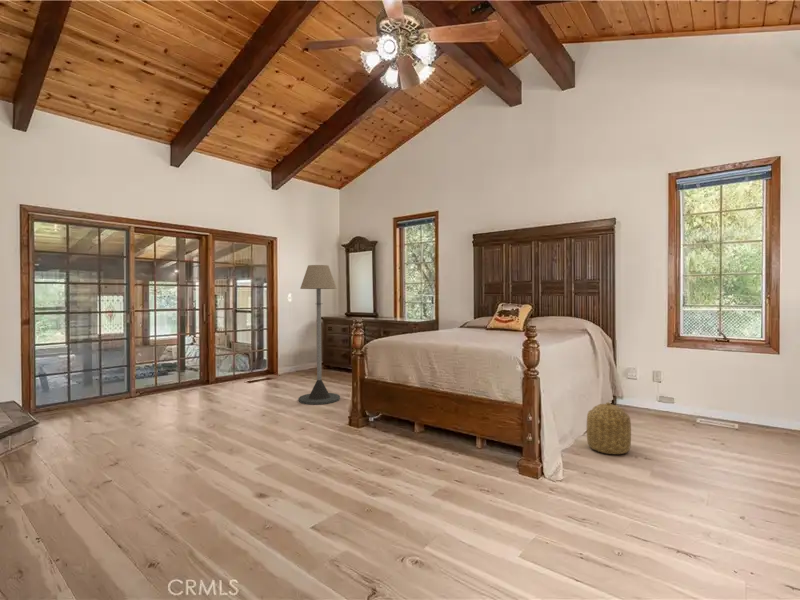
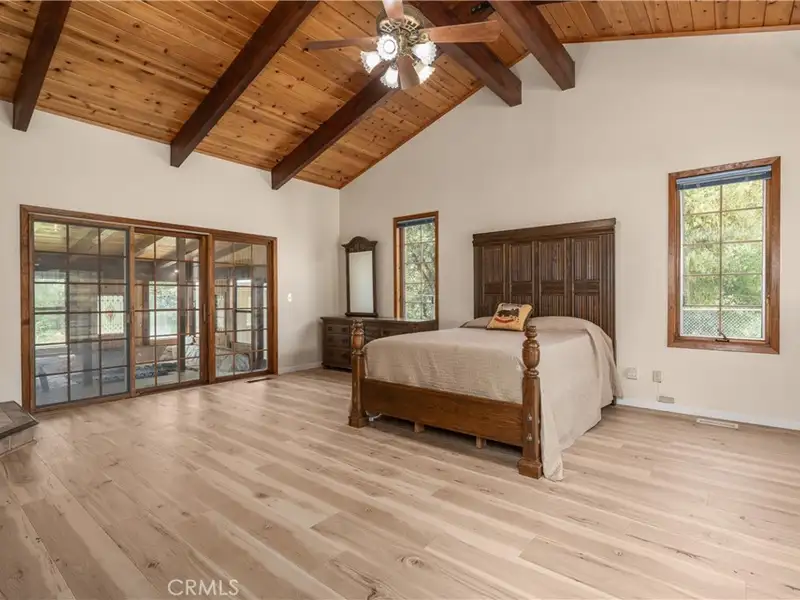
- basket (608, 426)
- floor lamp (318, 332)
